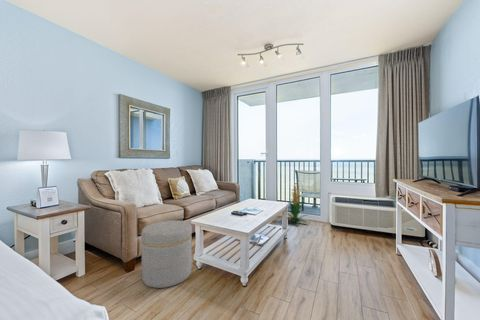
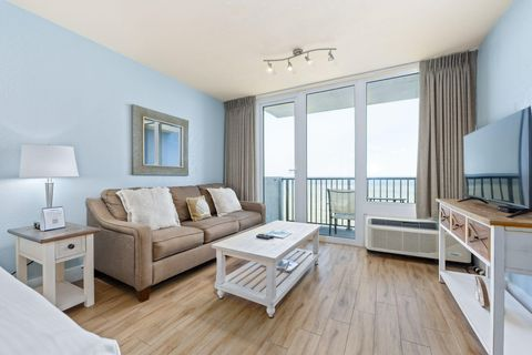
- ottoman (167, 250)
- indoor plant (295, 202)
